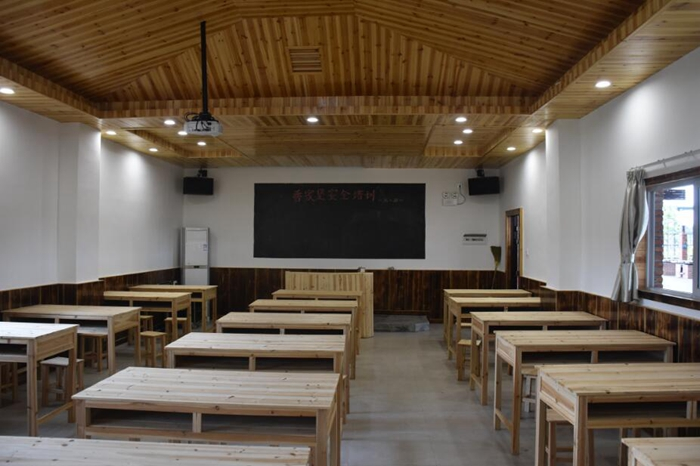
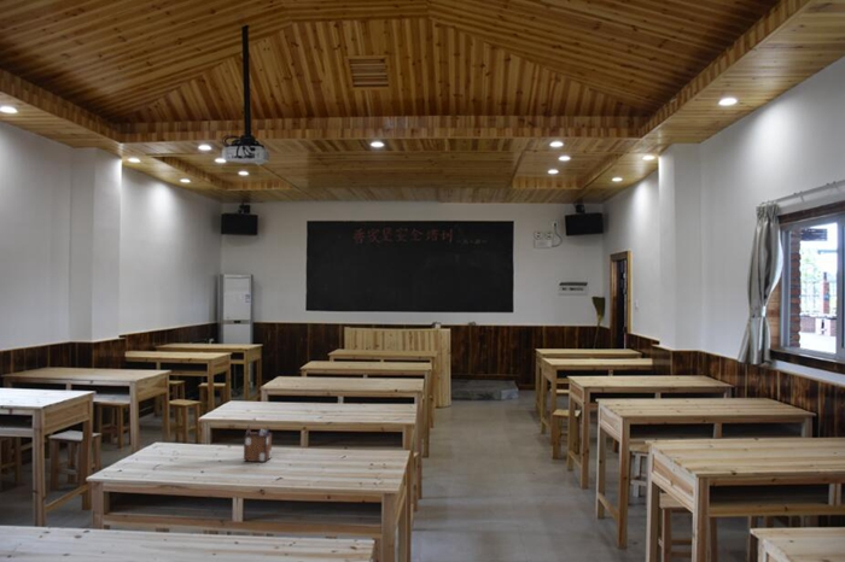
+ desk organizer (257, 441)
